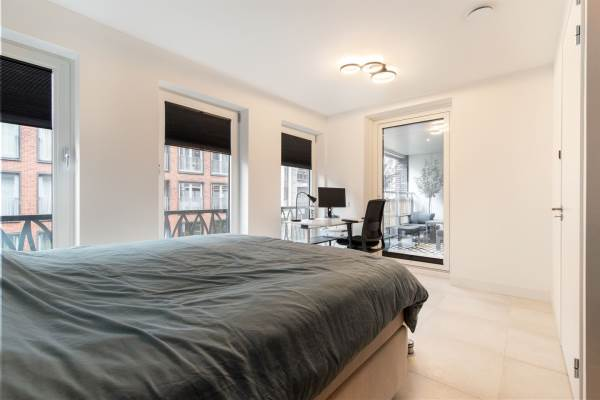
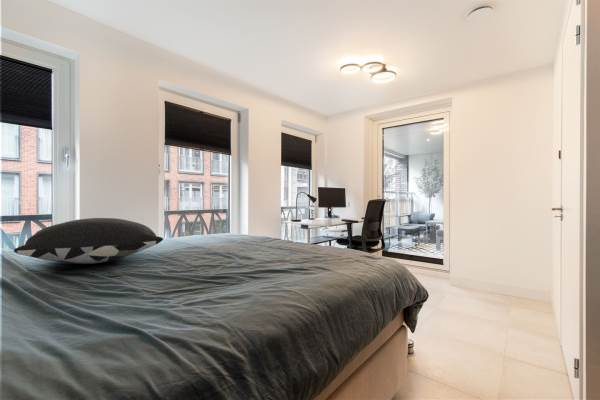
+ pillow (98, 238)
